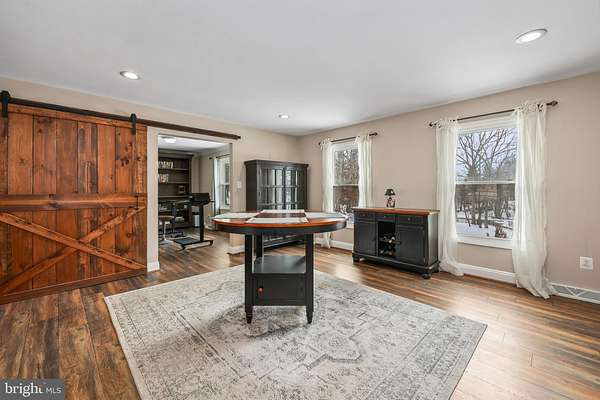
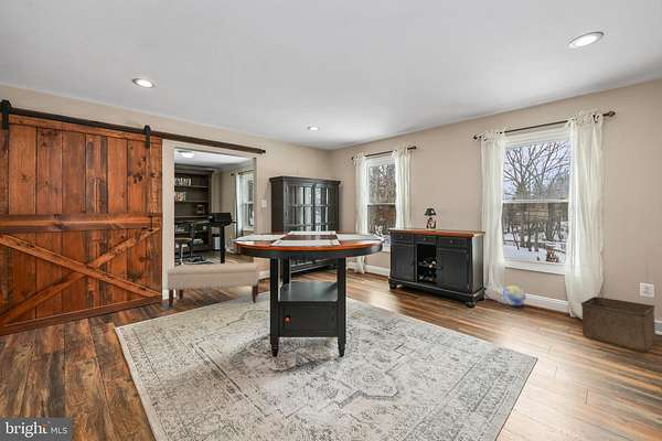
+ storage bin (618, 321)
+ ball (513, 295)
+ bench (216, 282)
